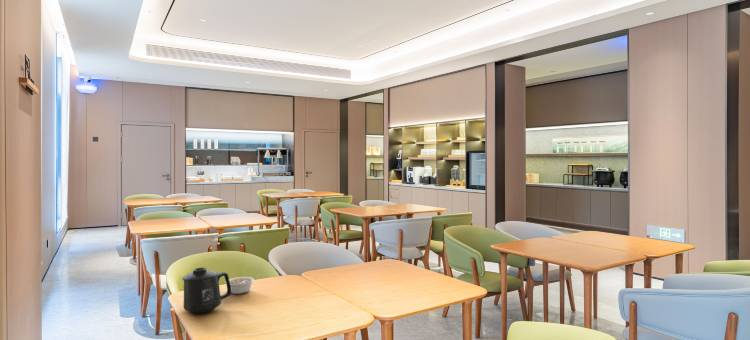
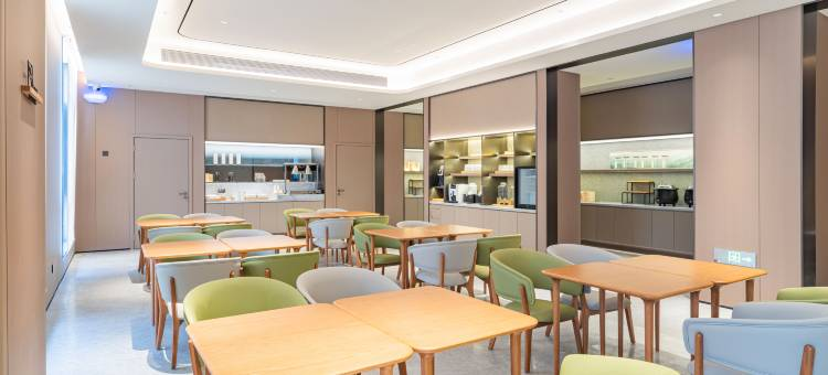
- mug (205, 287)
- legume (240, 284)
